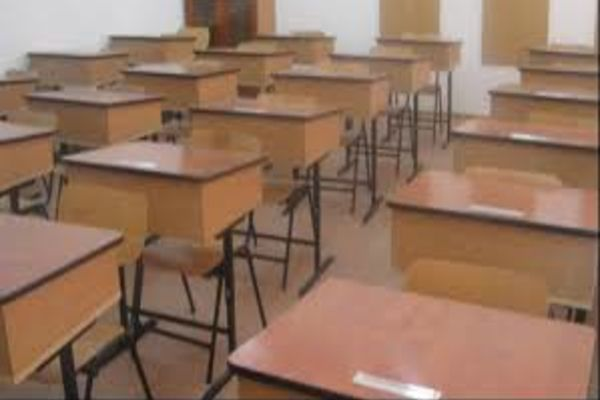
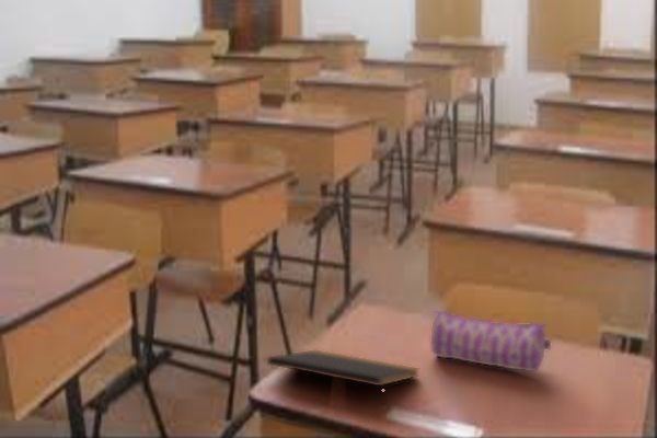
+ notepad (344, 366)
+ pencil case (487, 339)
